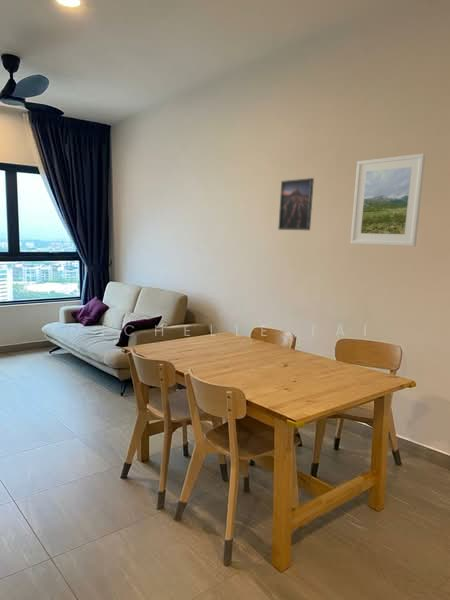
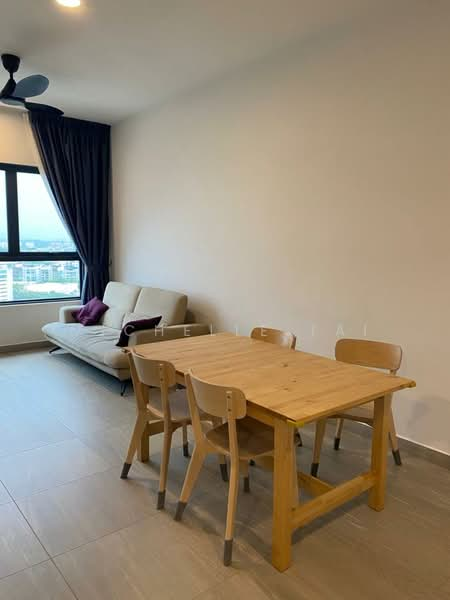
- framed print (295, 205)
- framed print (385, 201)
